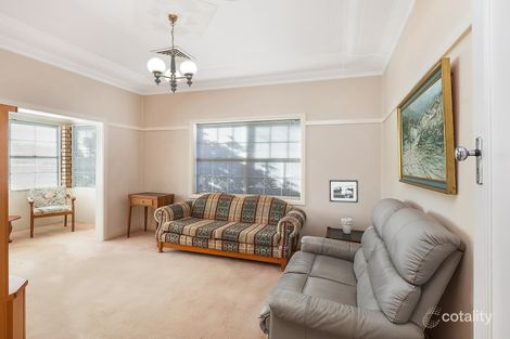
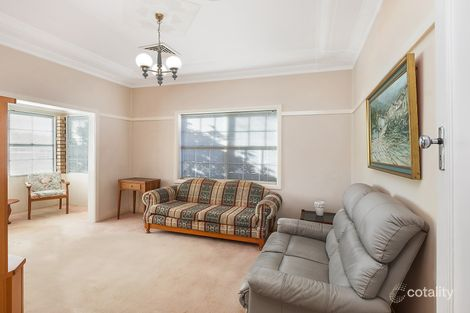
- picture frame (343, 191)
